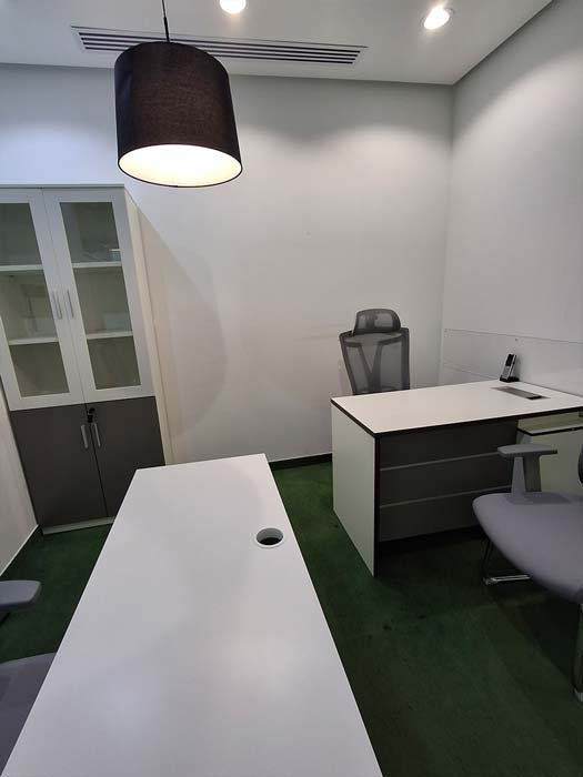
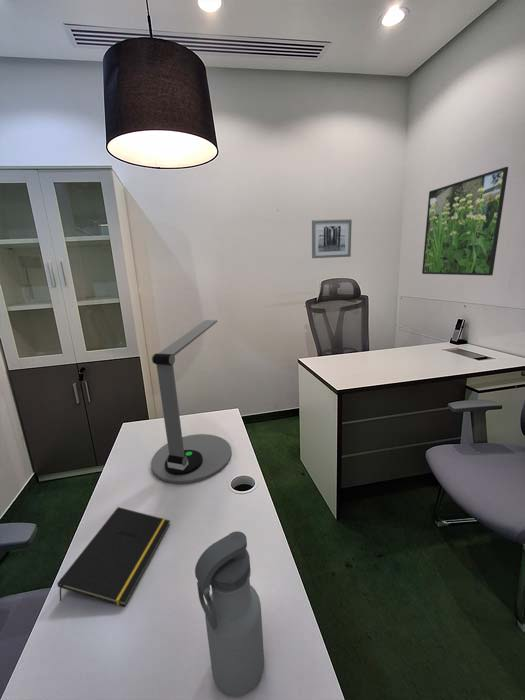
+ notepad (120, 549)
+ water bottle (232, 609)
+ wall art (331, 238)
+ desk lamp (176, 392)
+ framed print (457, 229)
